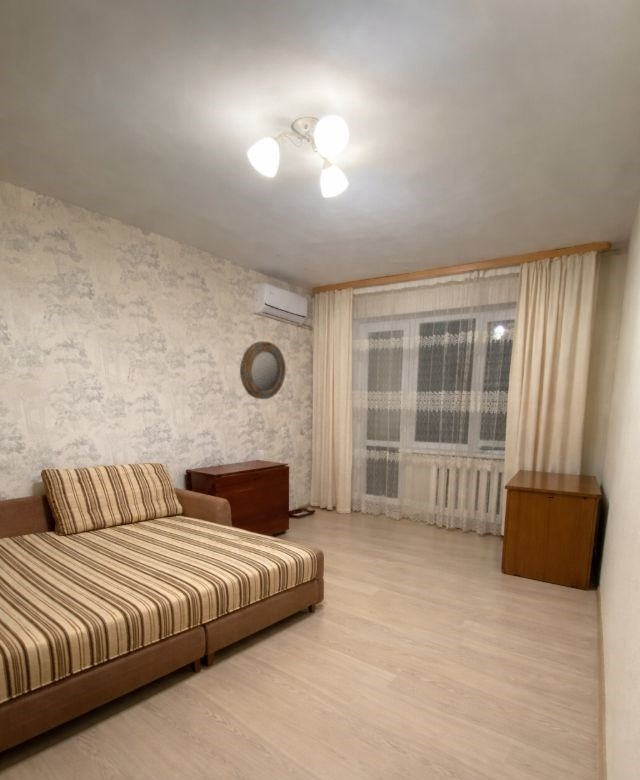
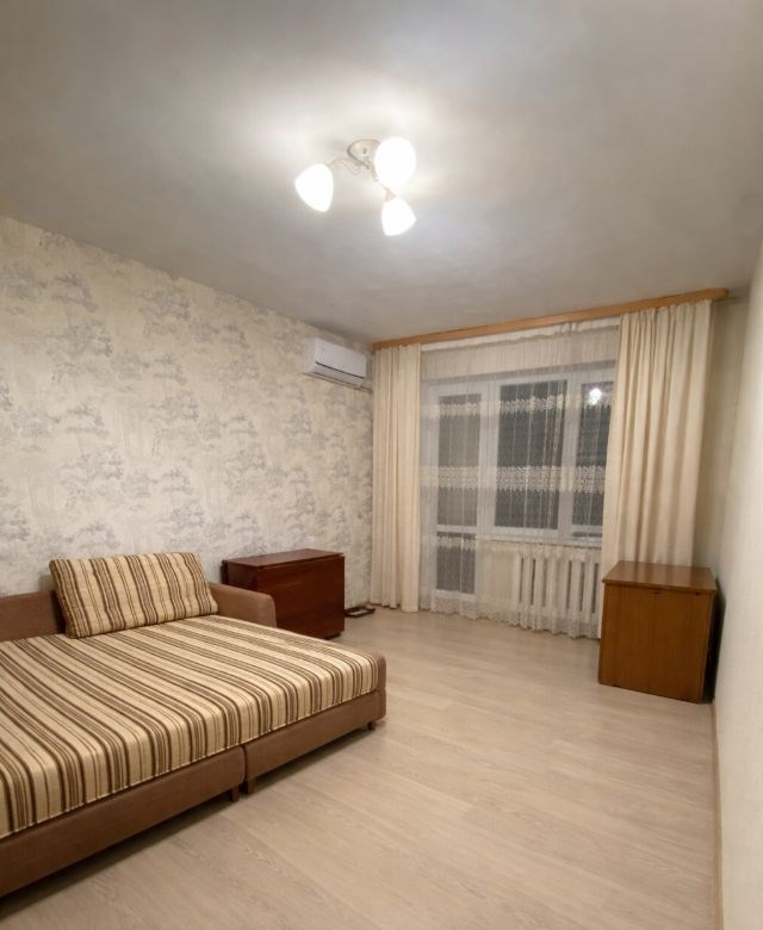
- home mirror (264, 370)
